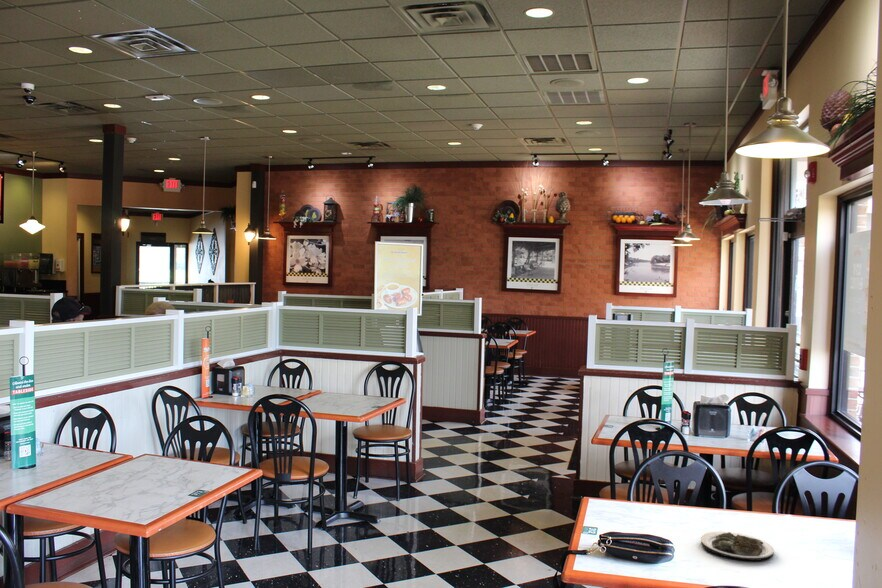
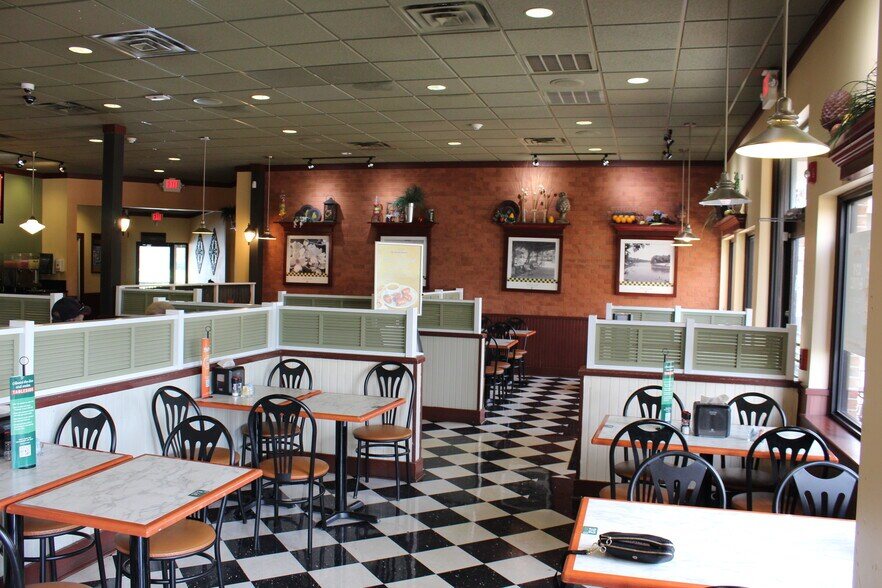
- plate (736, 543)
